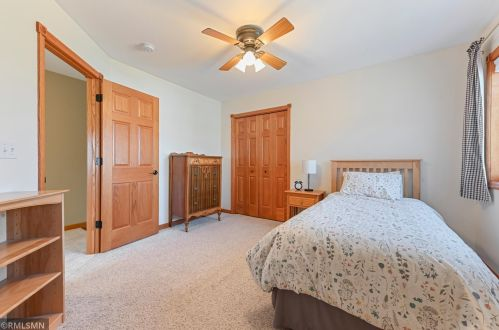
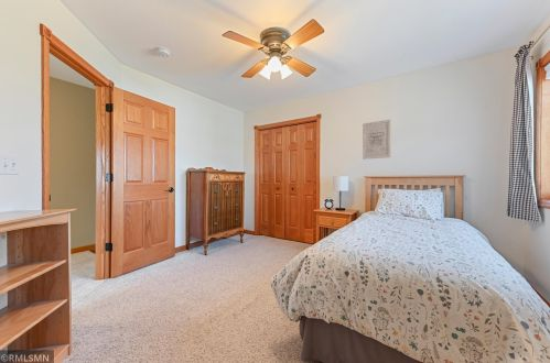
+ wall art (376, 140)
